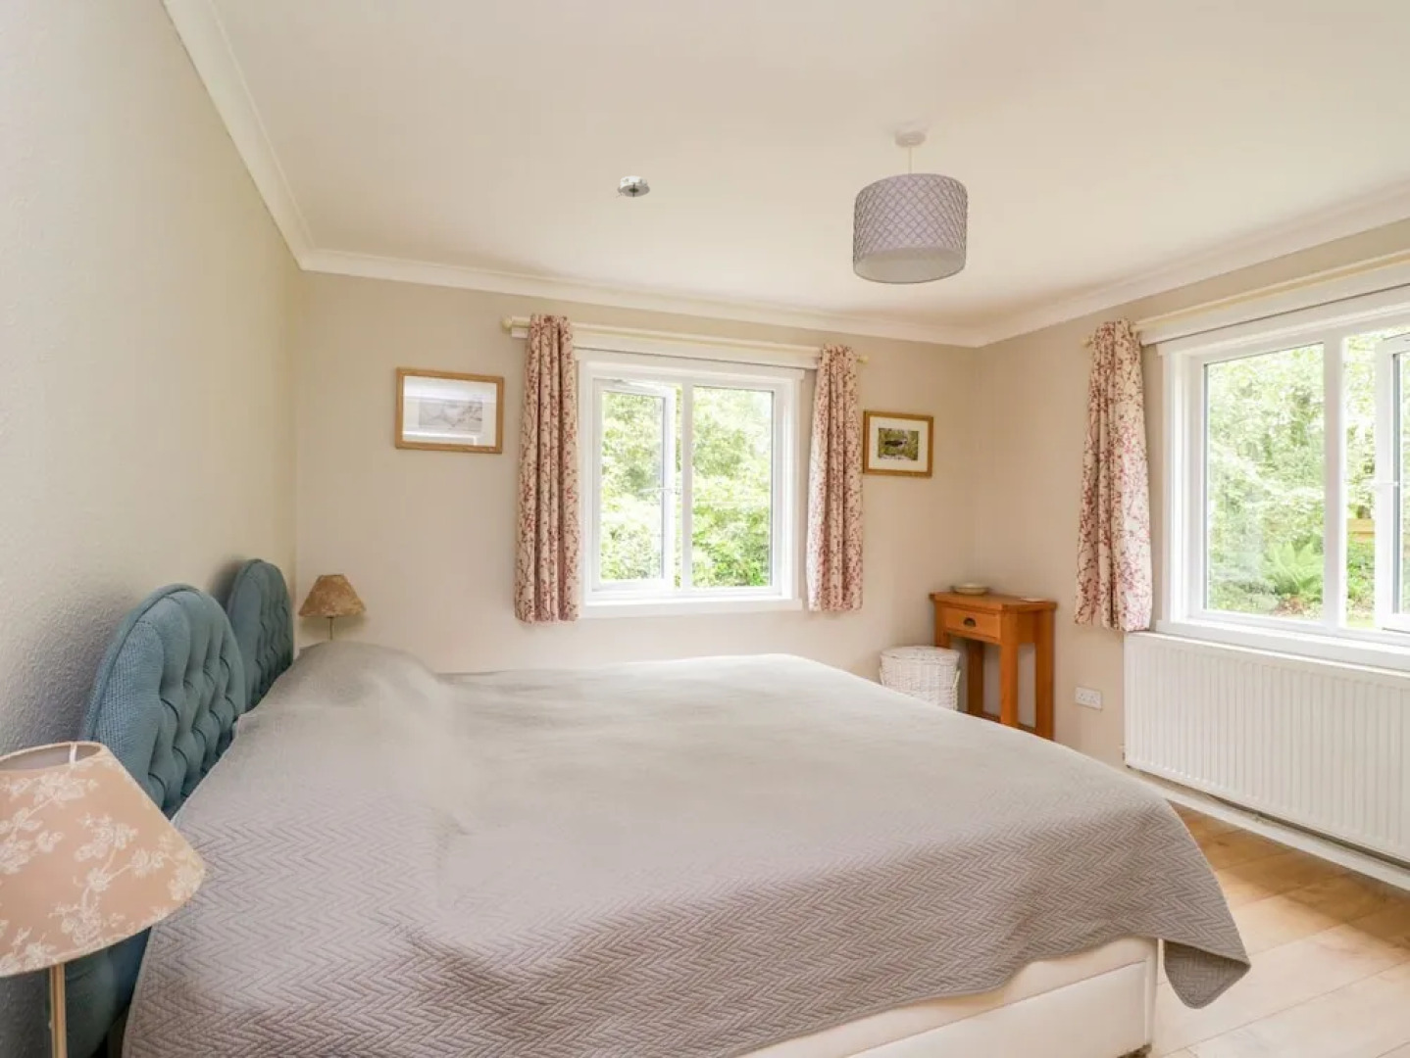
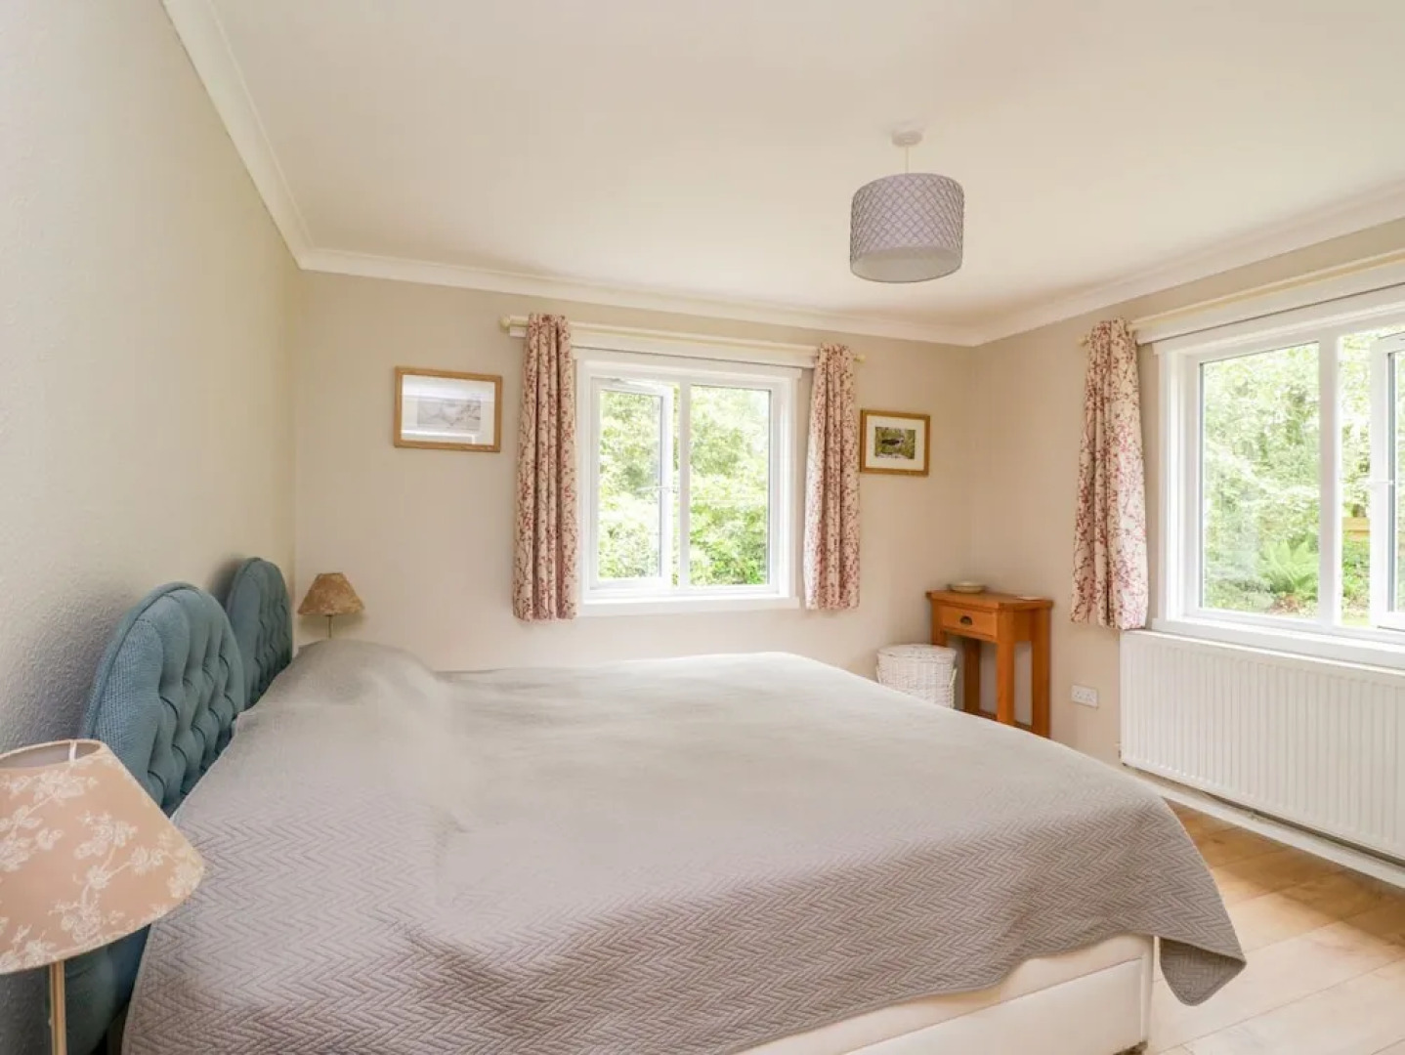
- smoke detector (633, 186)
